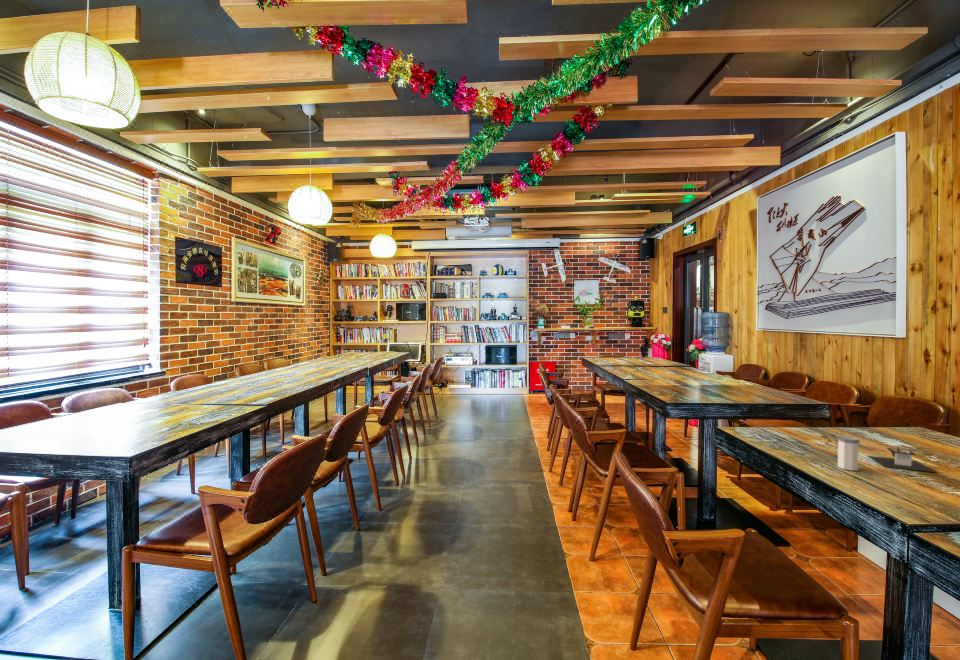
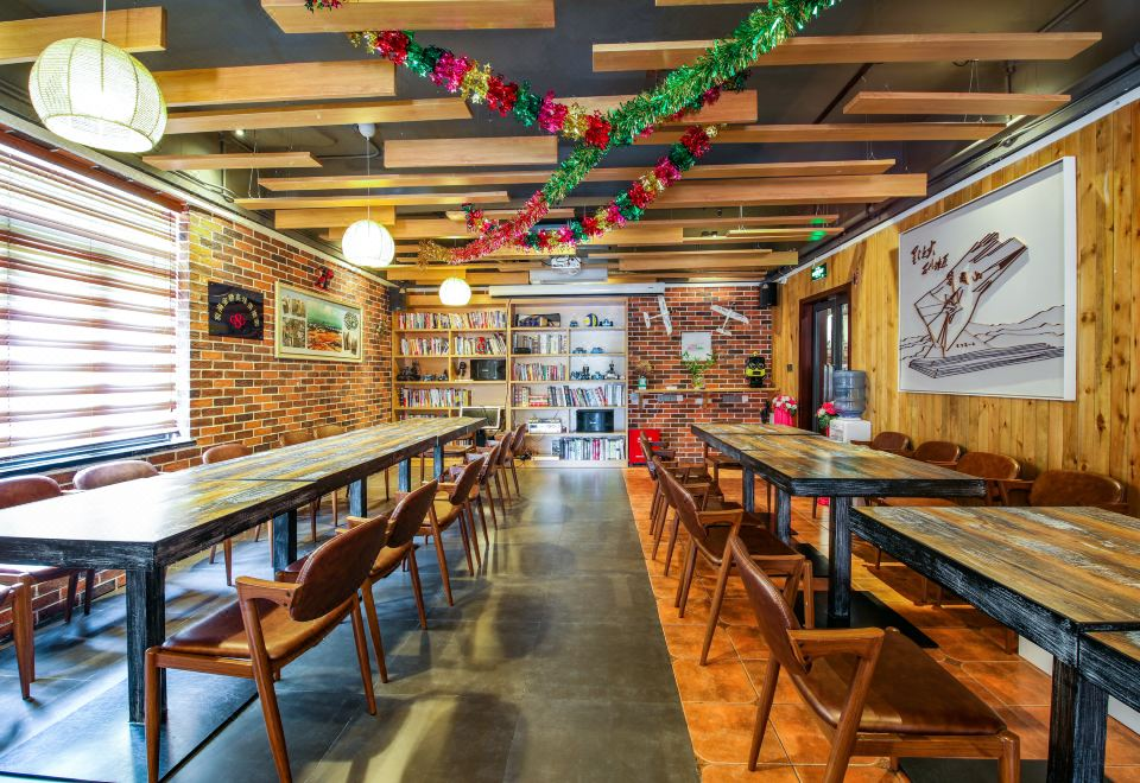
- architectural model (900, 455)
- salt shaker (847, 452)
